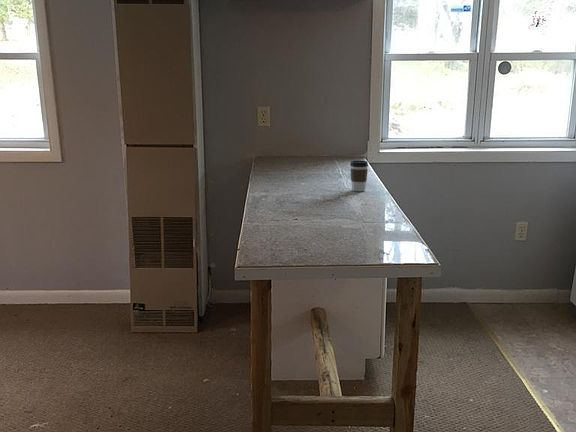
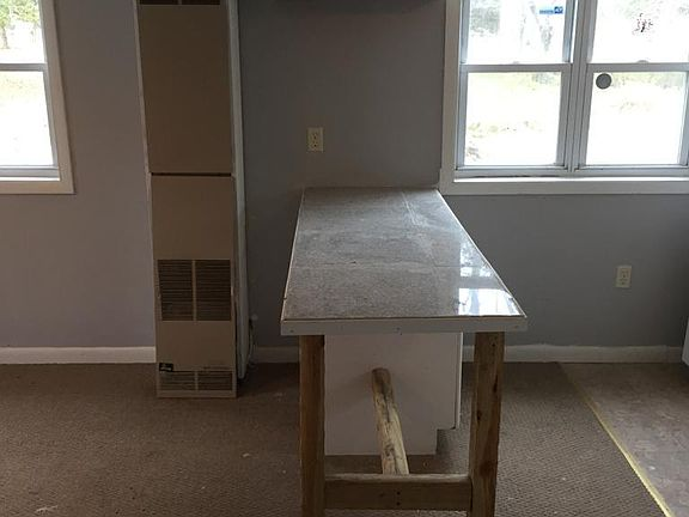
- coffee cup (358, 175)
